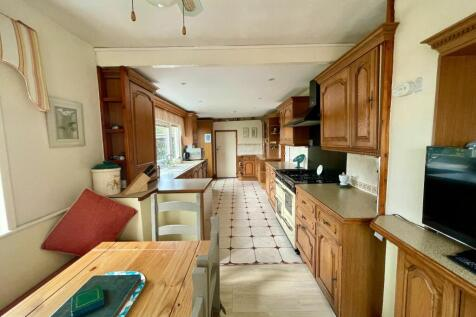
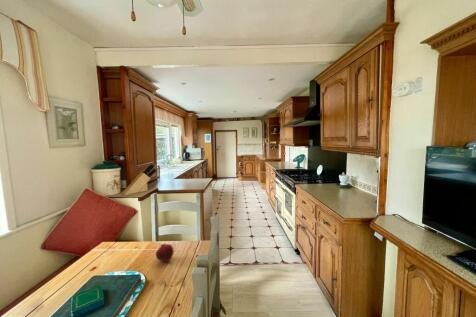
+ fruit (165, 251)
